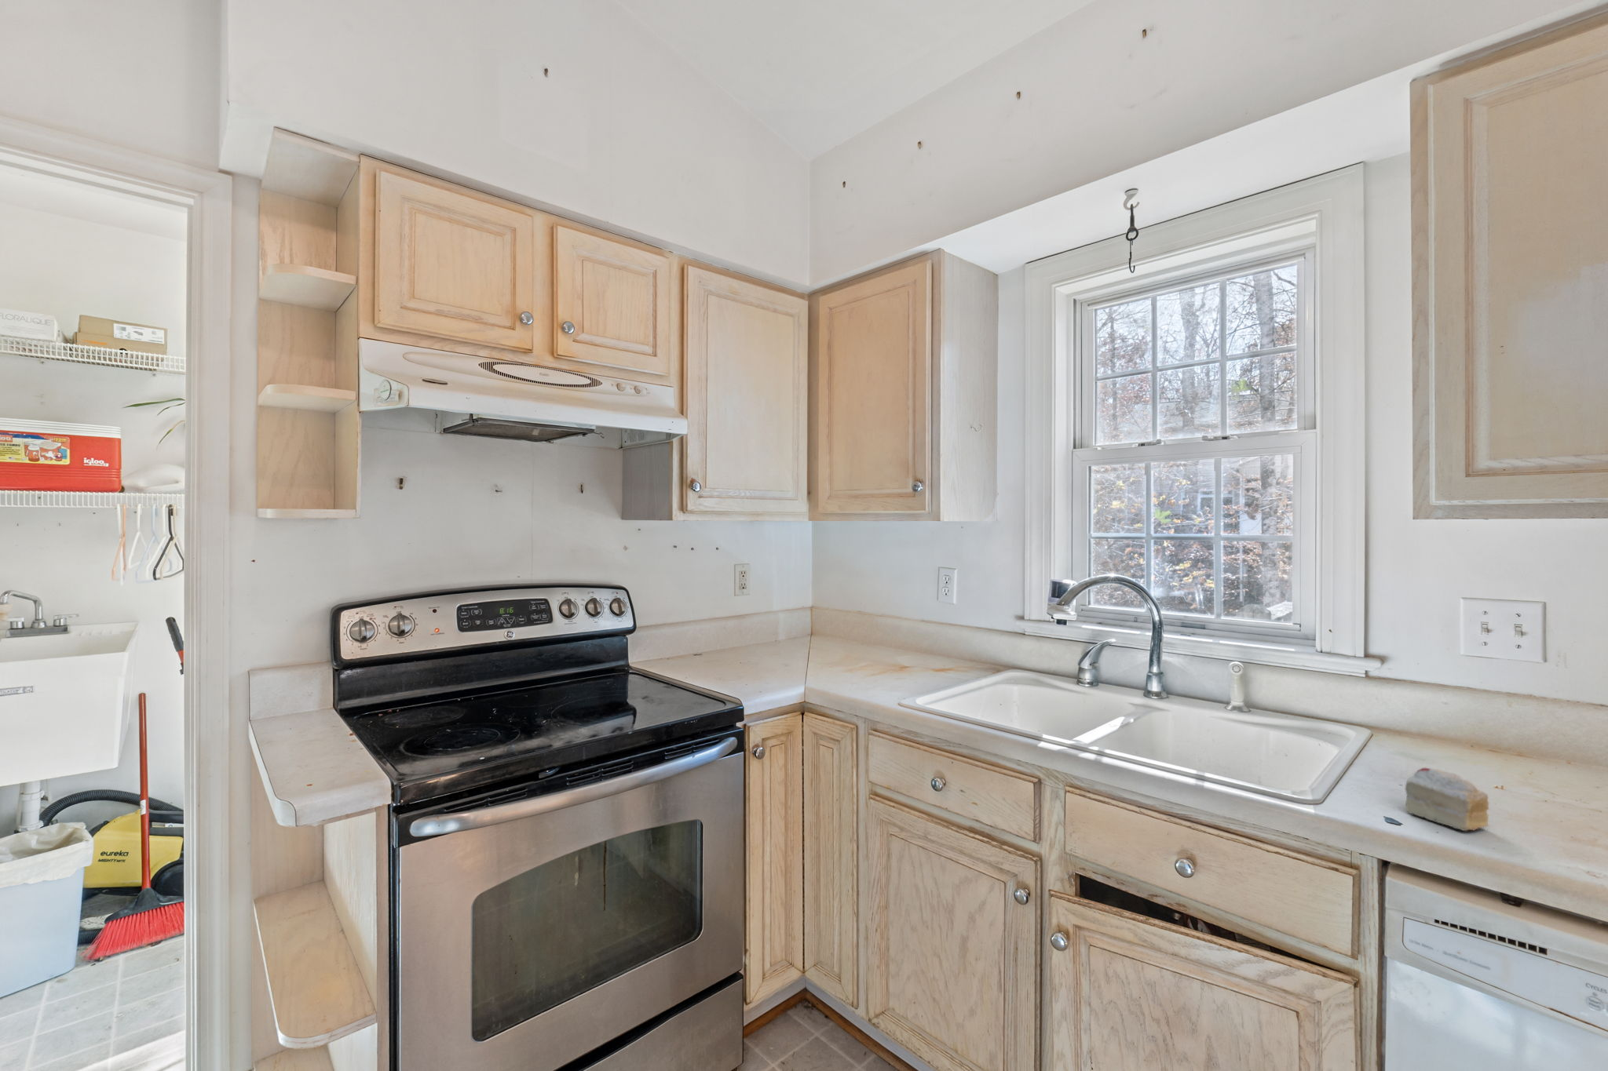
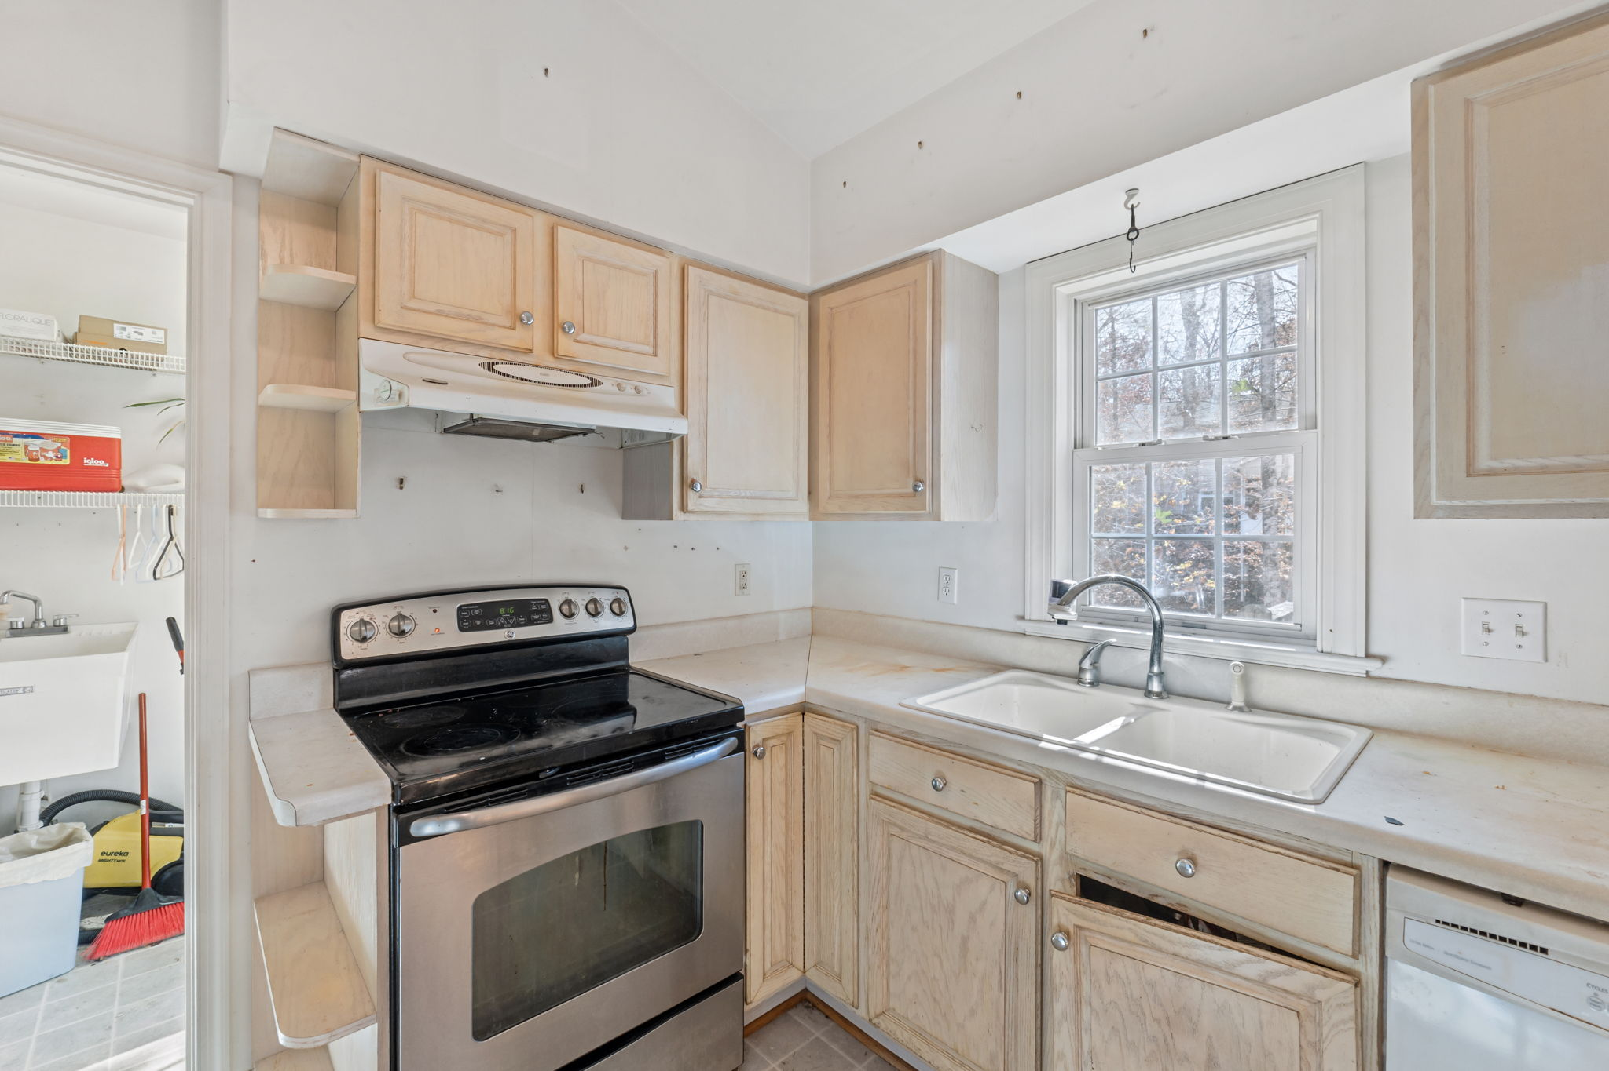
- cake slice (1445, 796)
